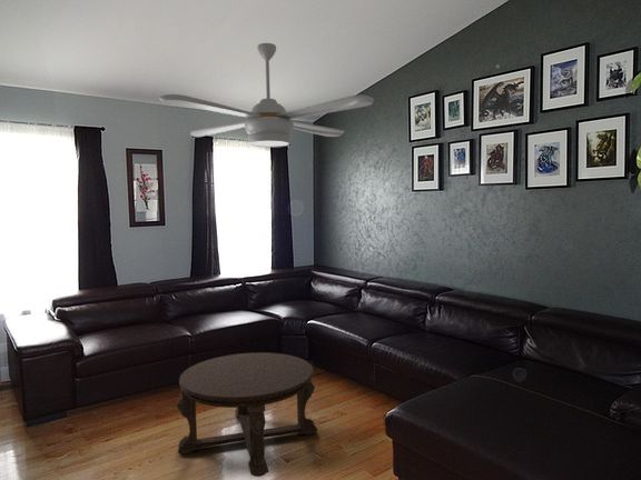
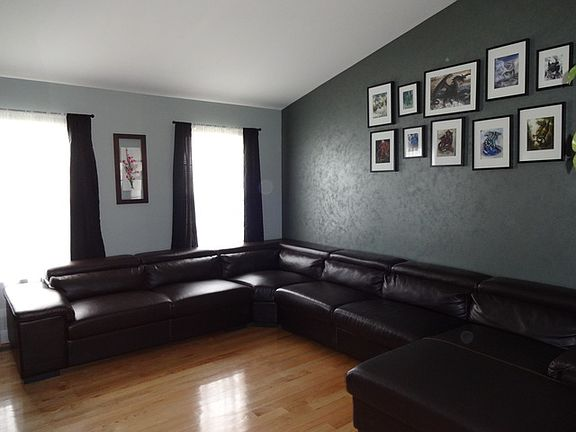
- ceiling fan (268, 94)
- coffee table (248, 406)
